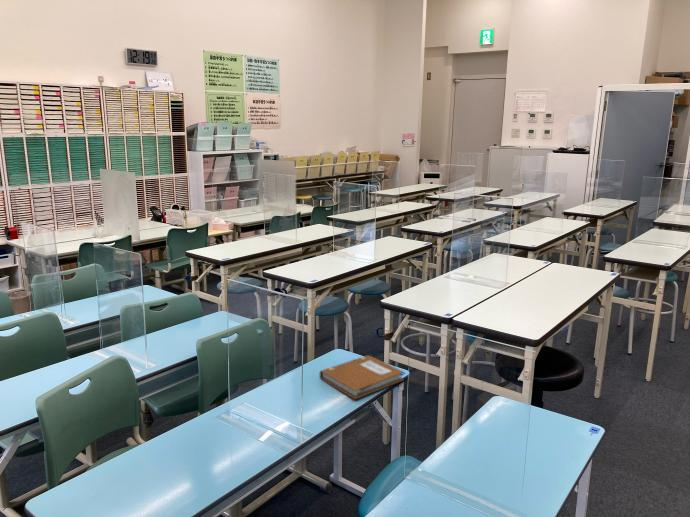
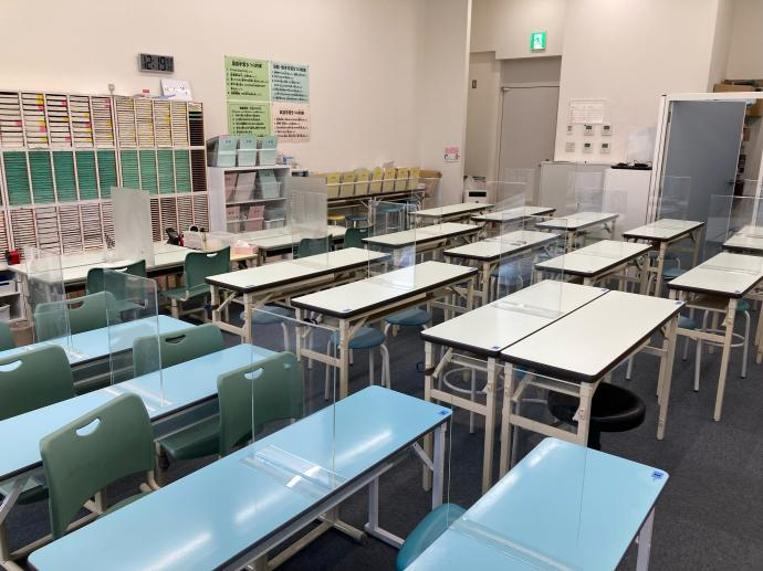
- notebook (362, 374)
